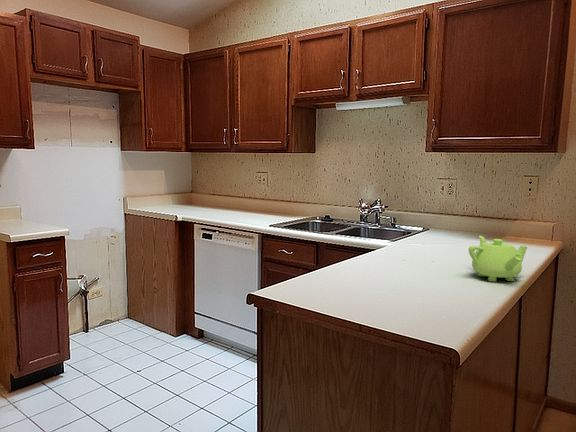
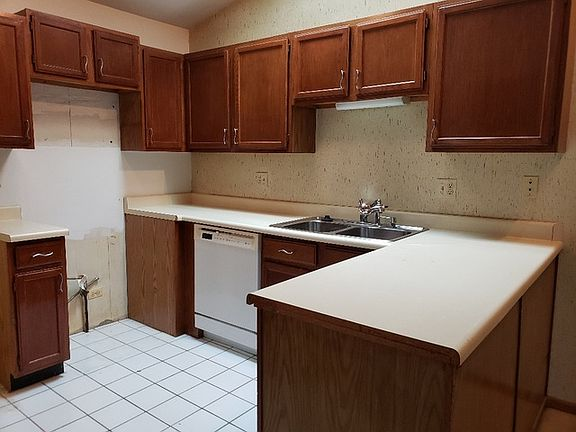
- teapot (497, 258)
